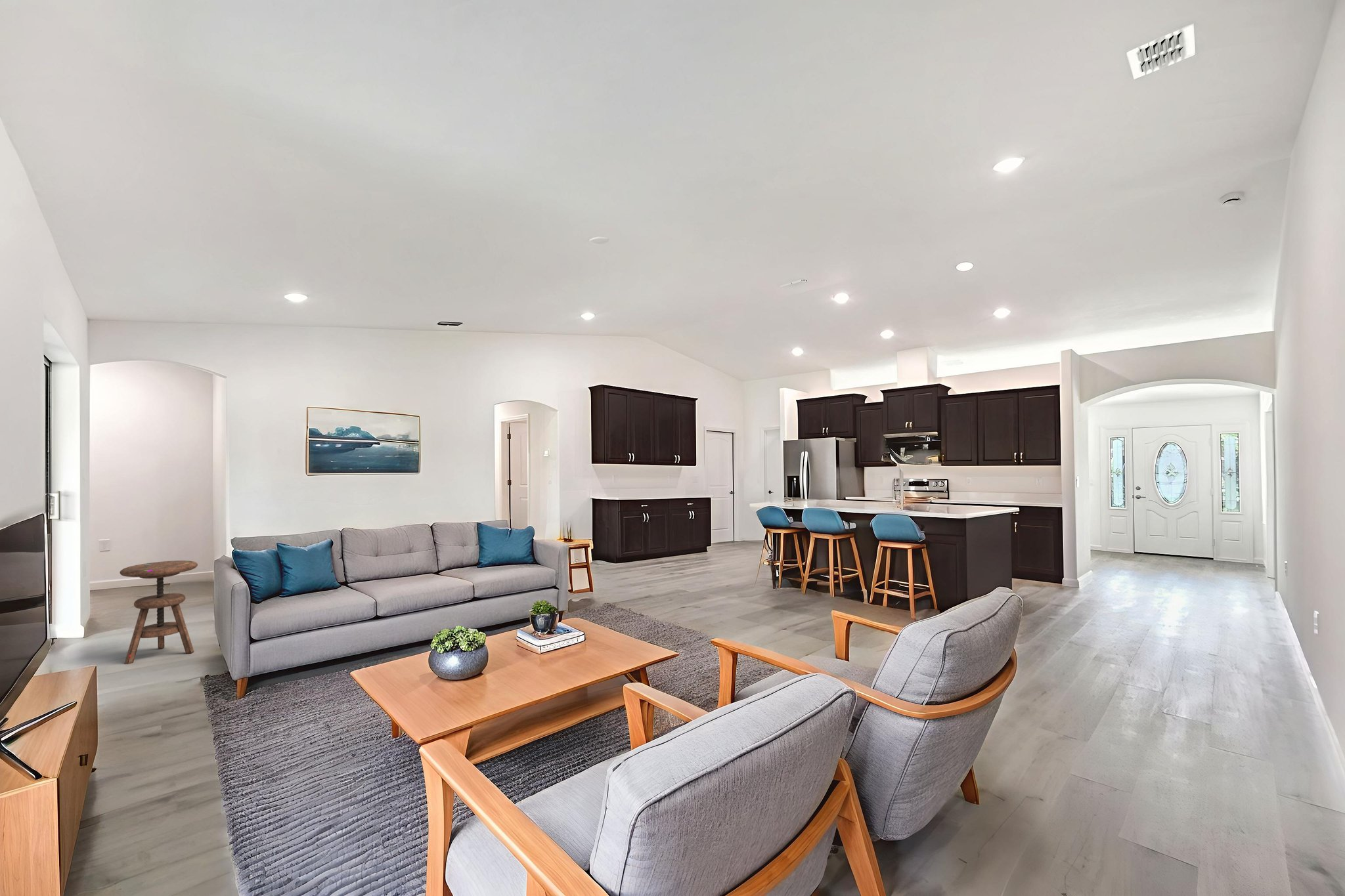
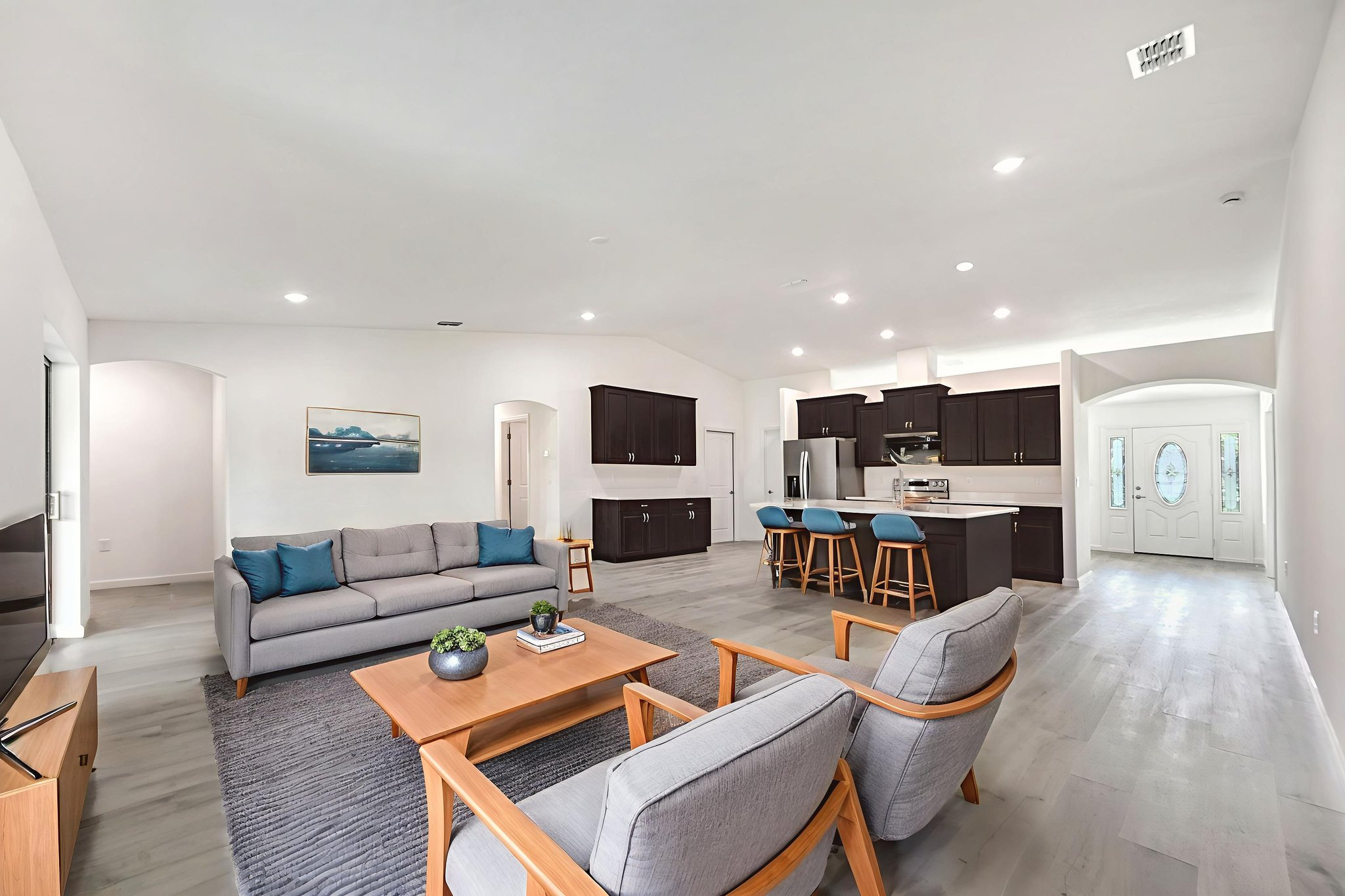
- side table (160, 610)
